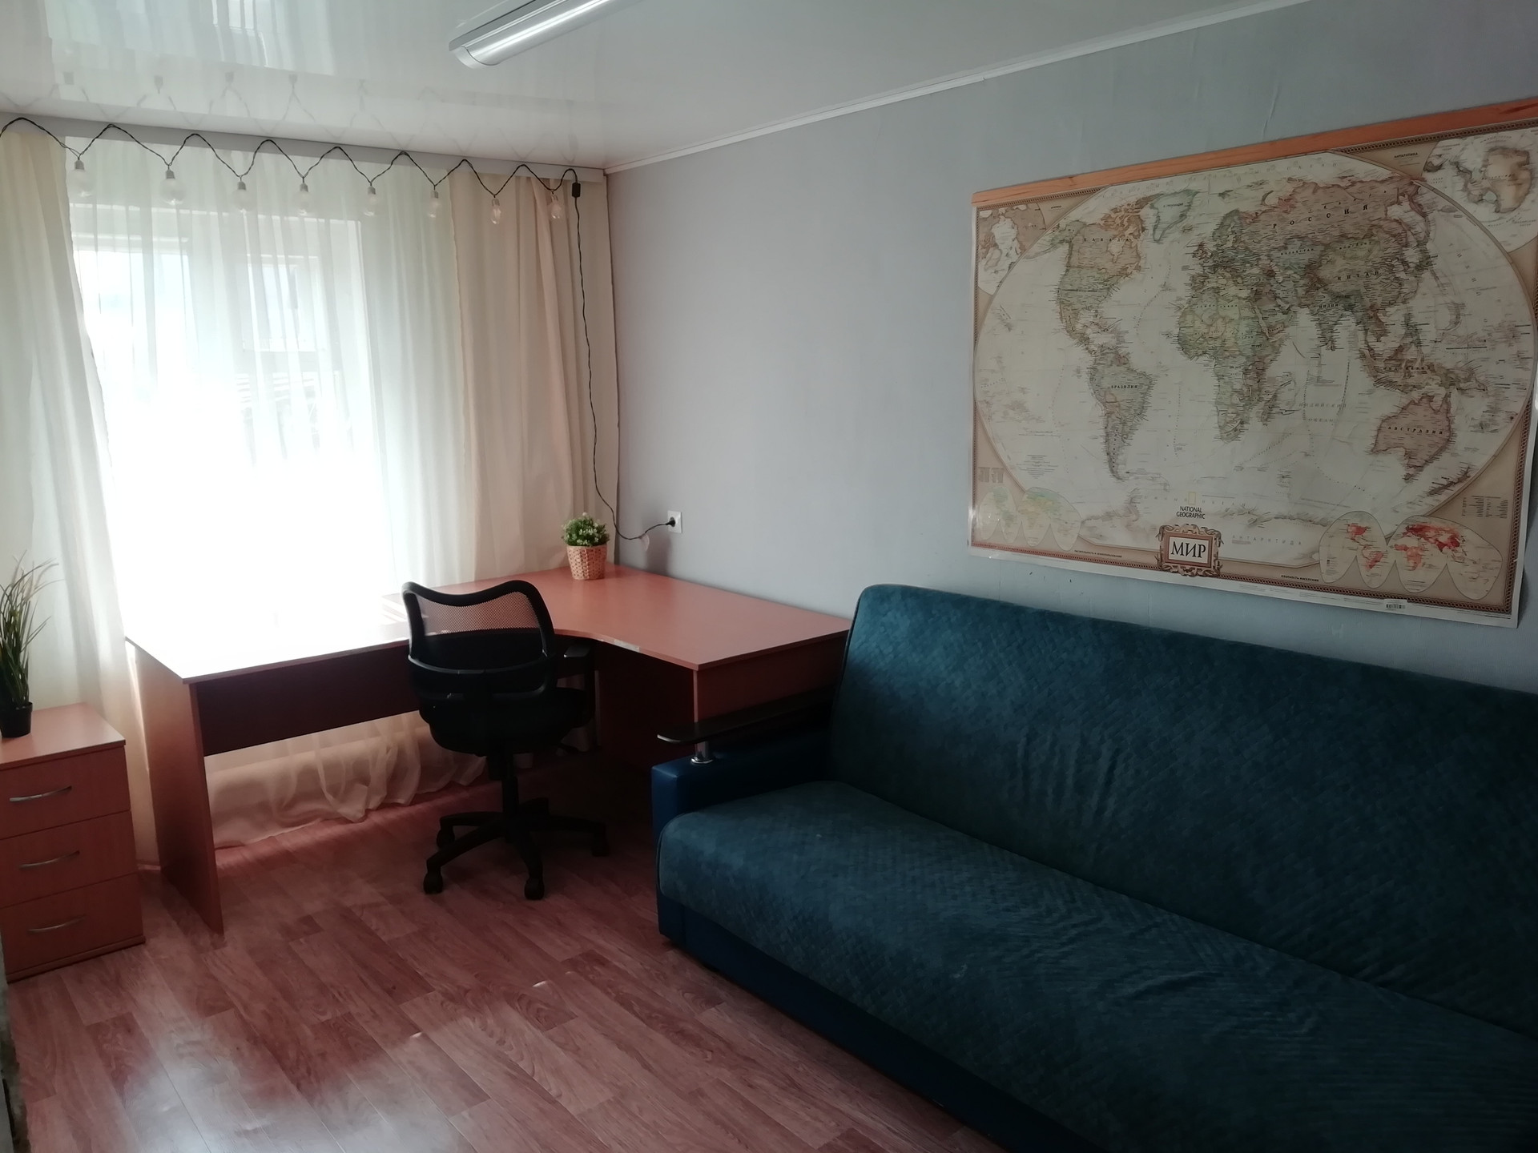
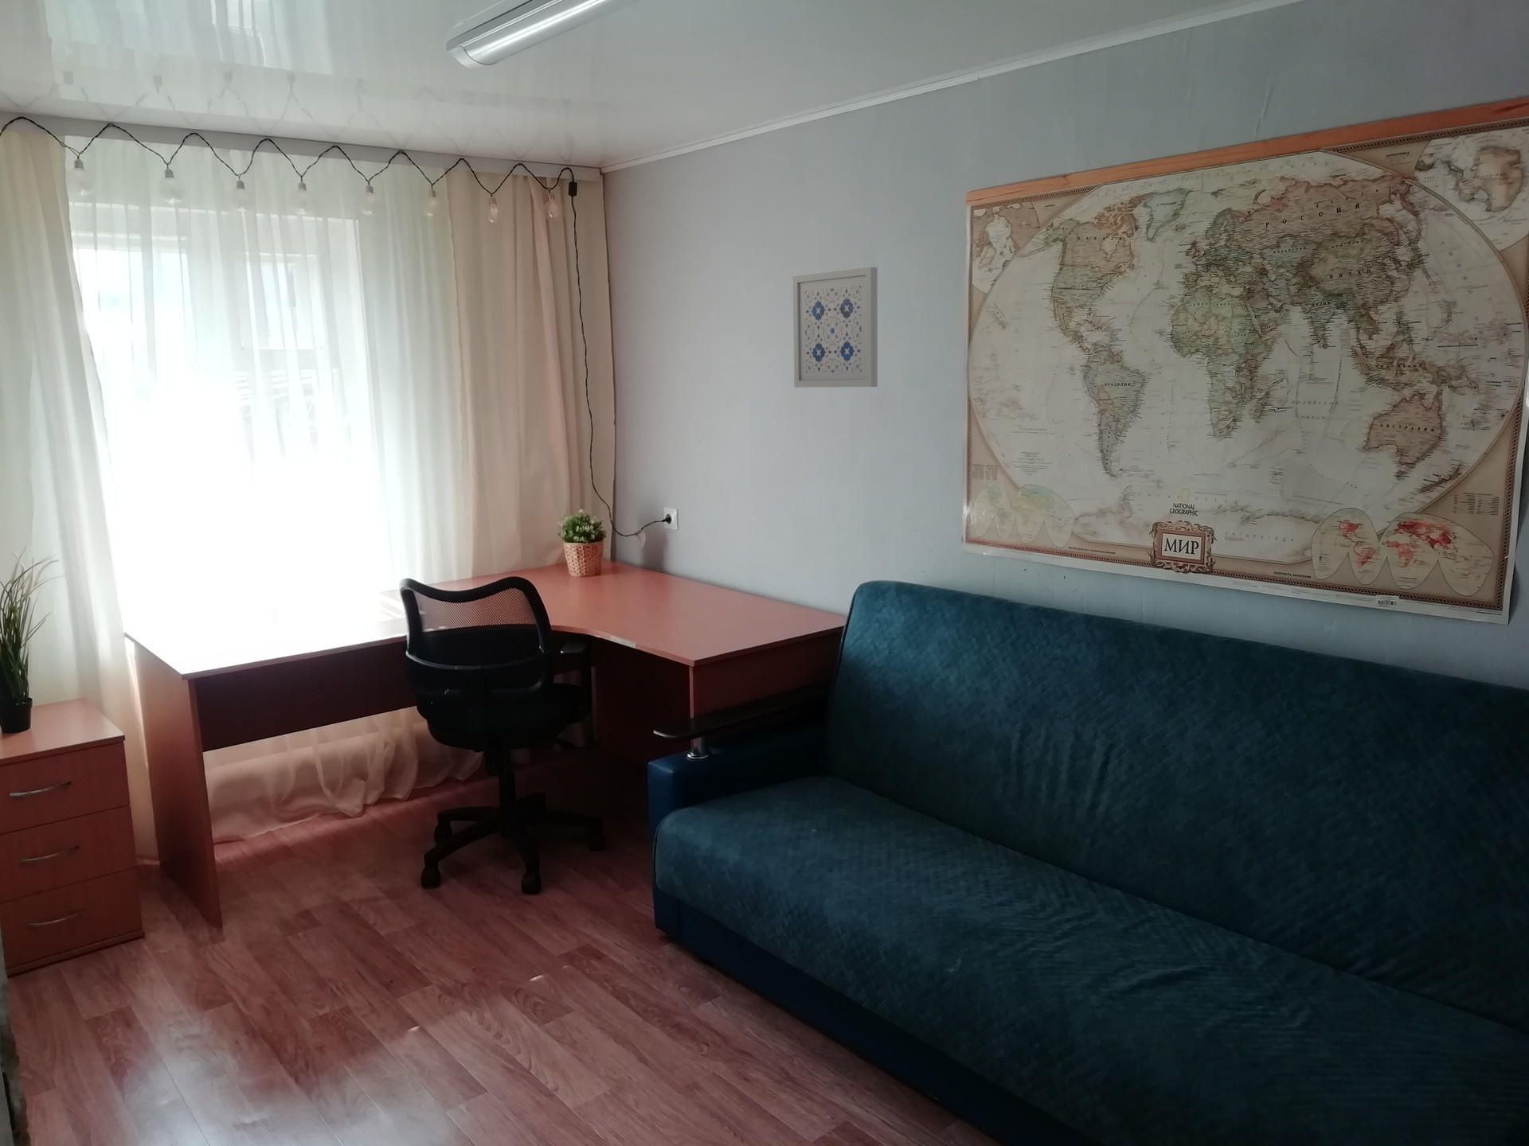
+ wall art (834, 330)
